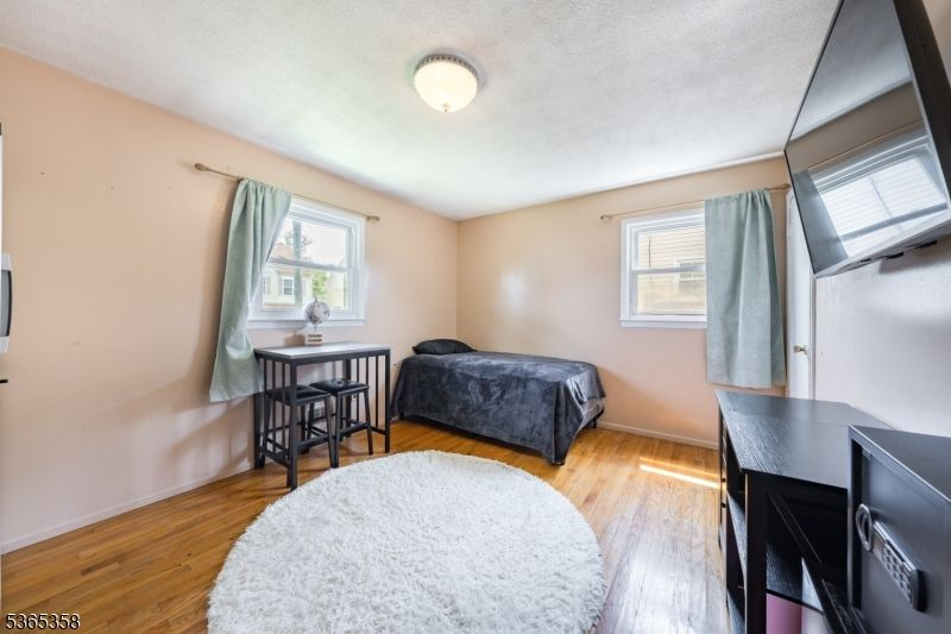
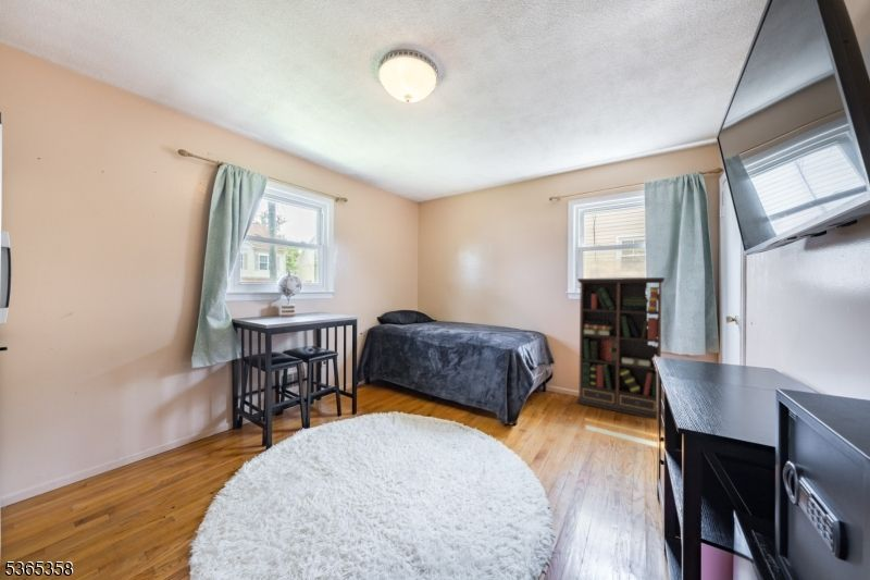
+ bookcase (618, 343)
